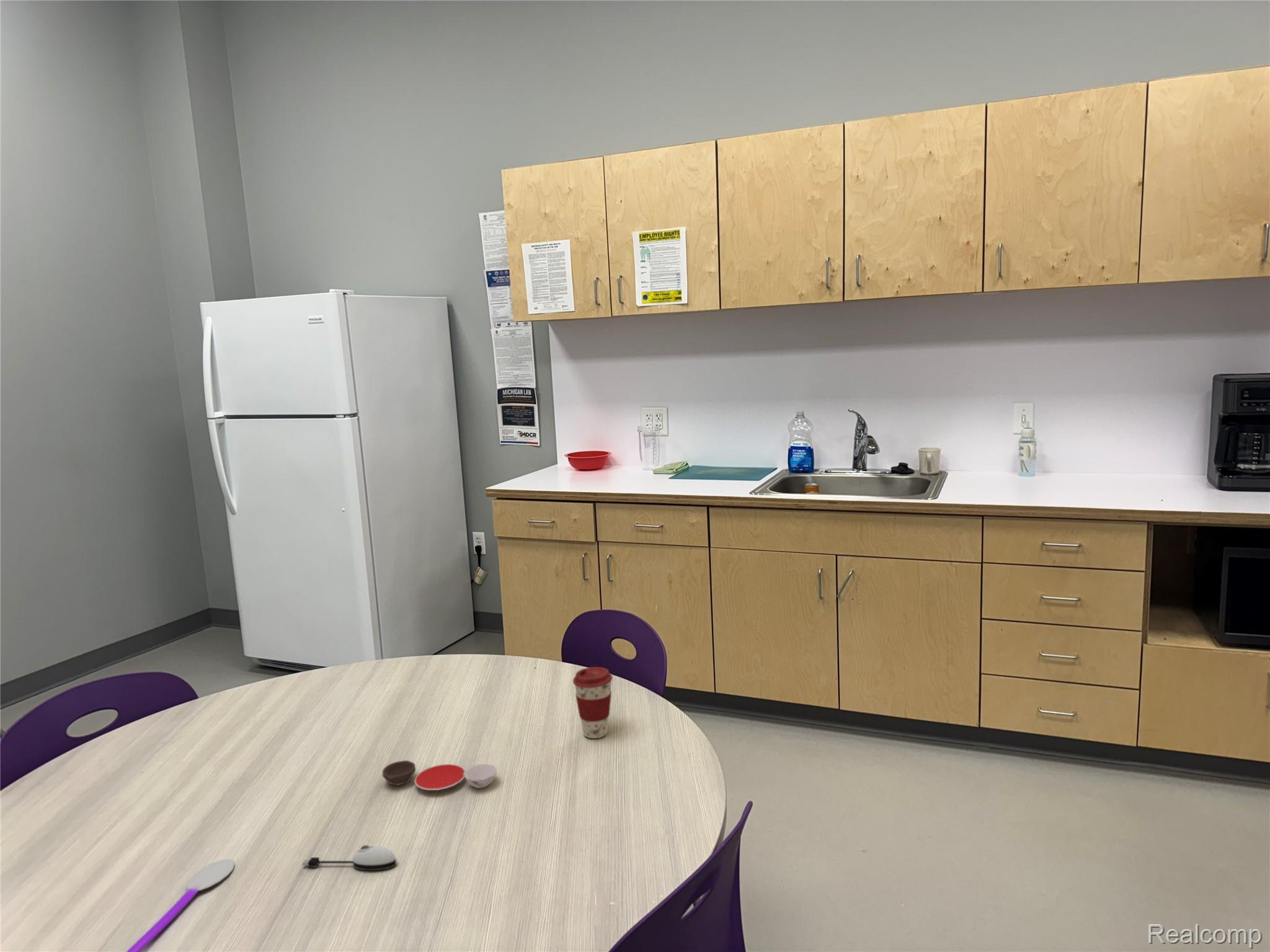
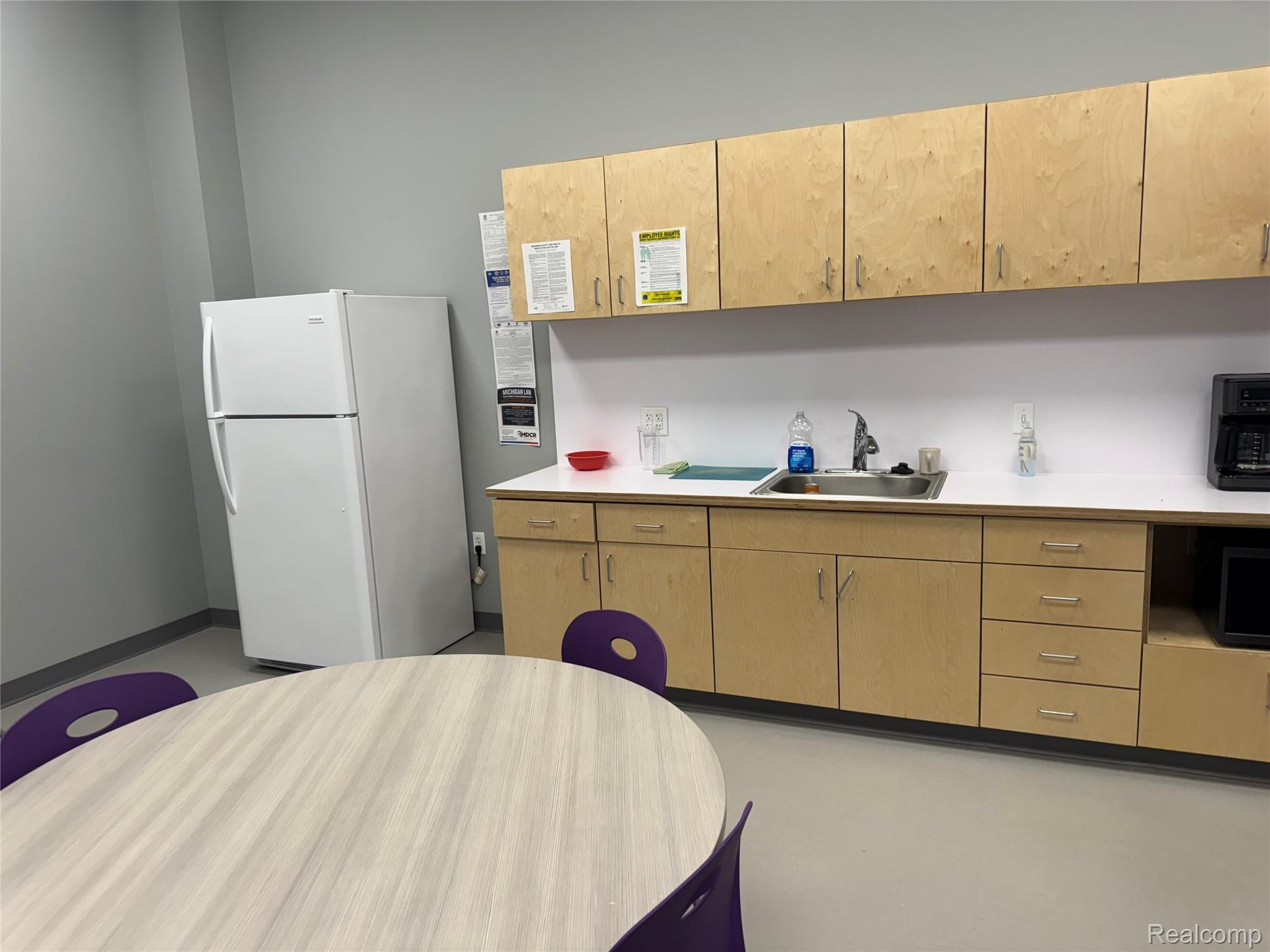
- coffee cup (593, 702)
- computer mouse (353, 856)
- spoon (182, 902)
- bowl (440, 775)
